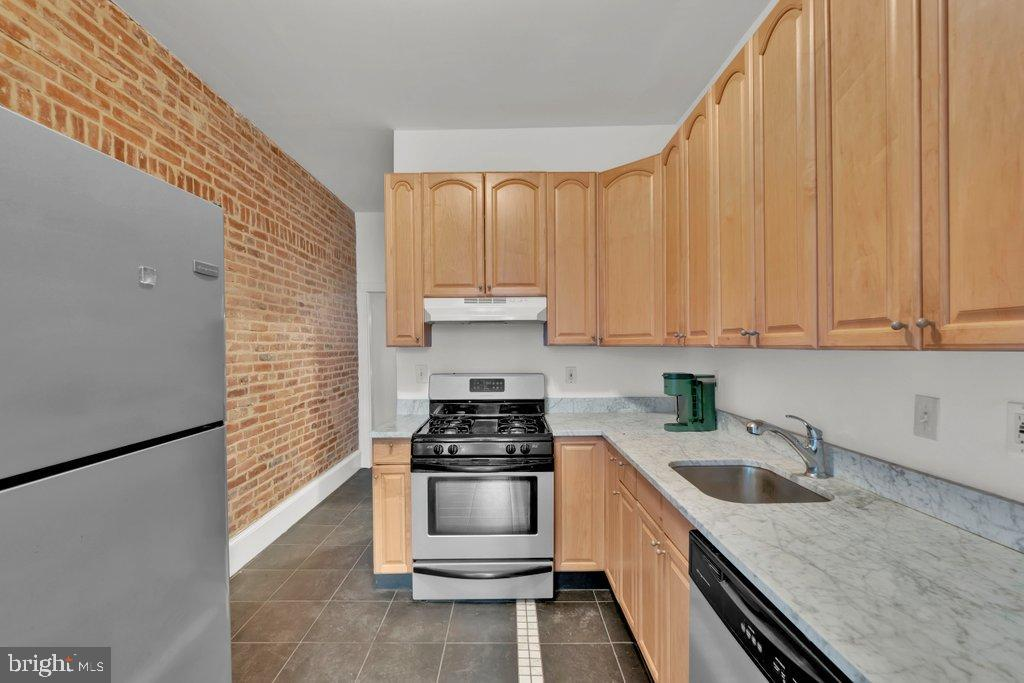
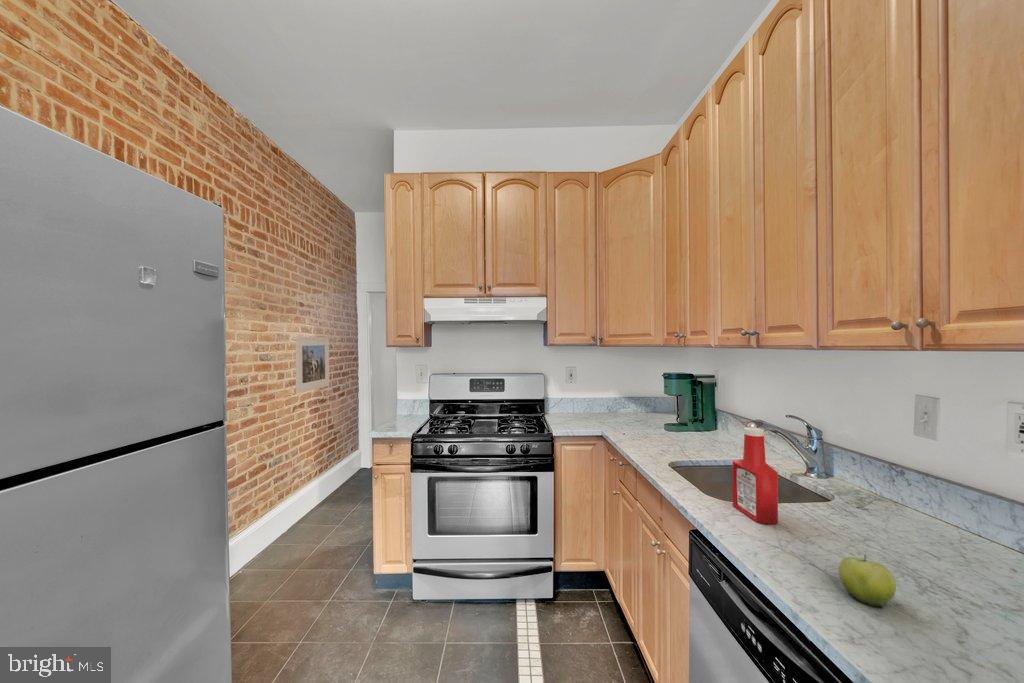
+ fruit (866, 578)
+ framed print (313, 363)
+ soap bottle (754, 471)
